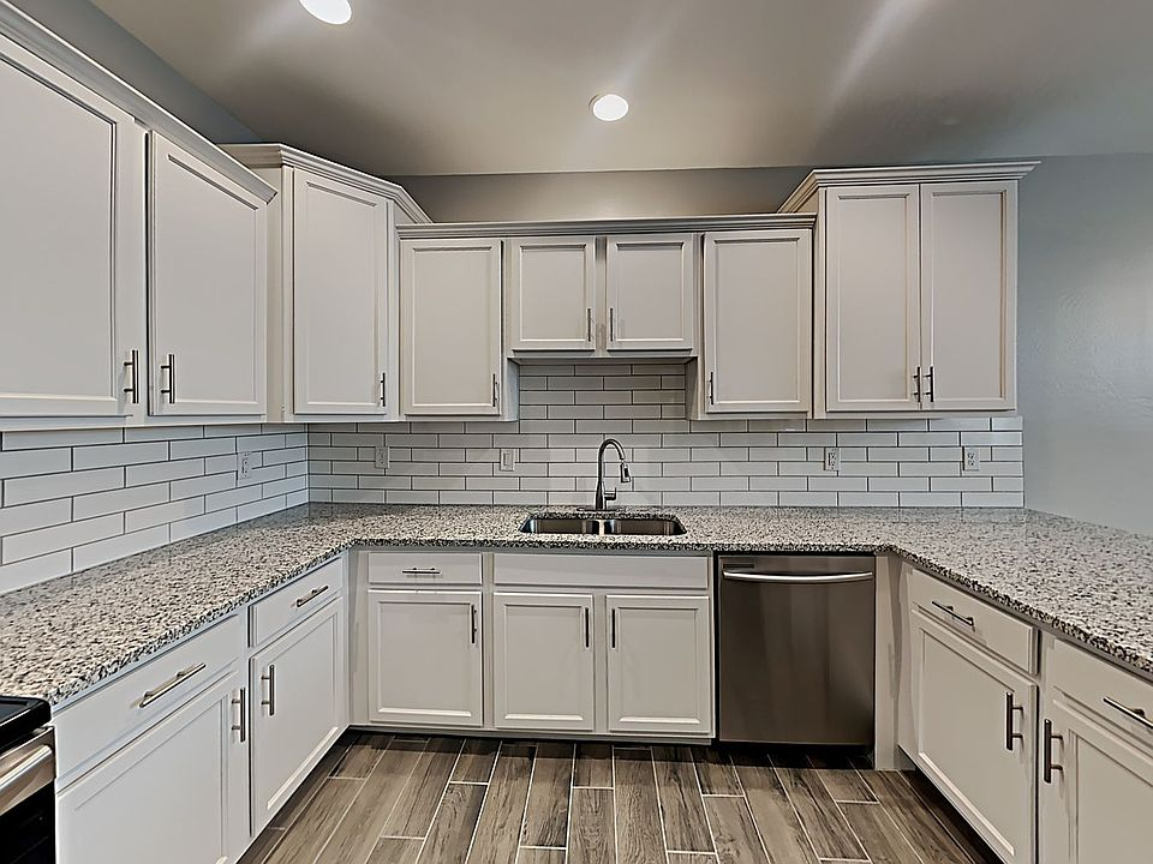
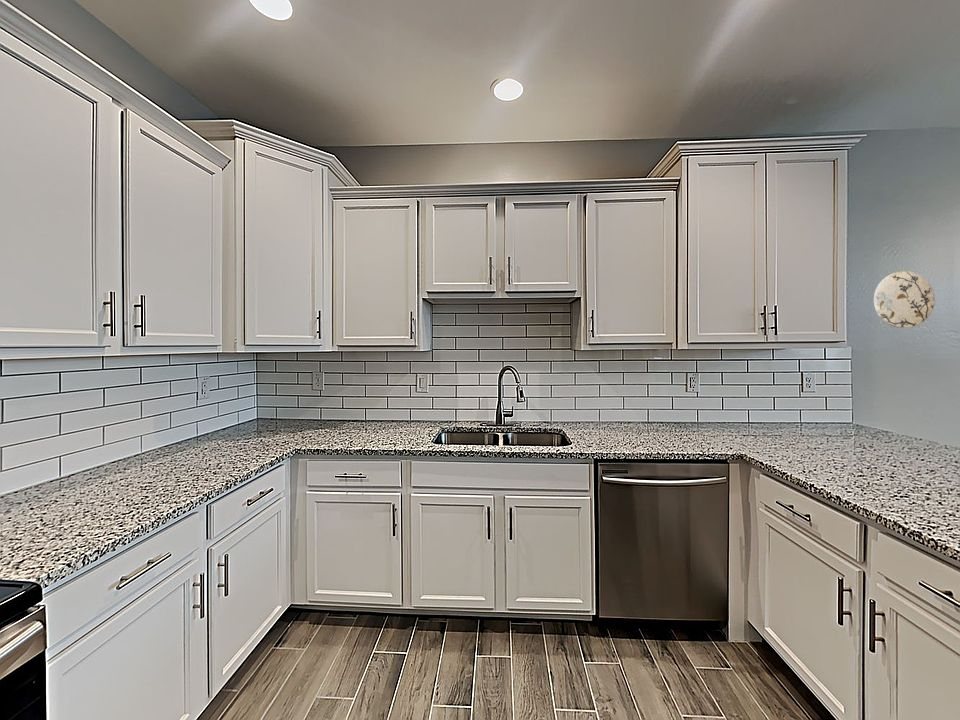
+ decorative plate (903, 299)
